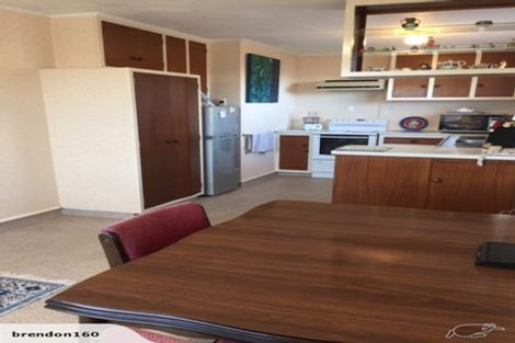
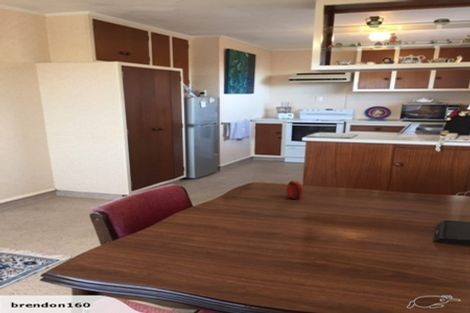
+ fruit (294, 189)
